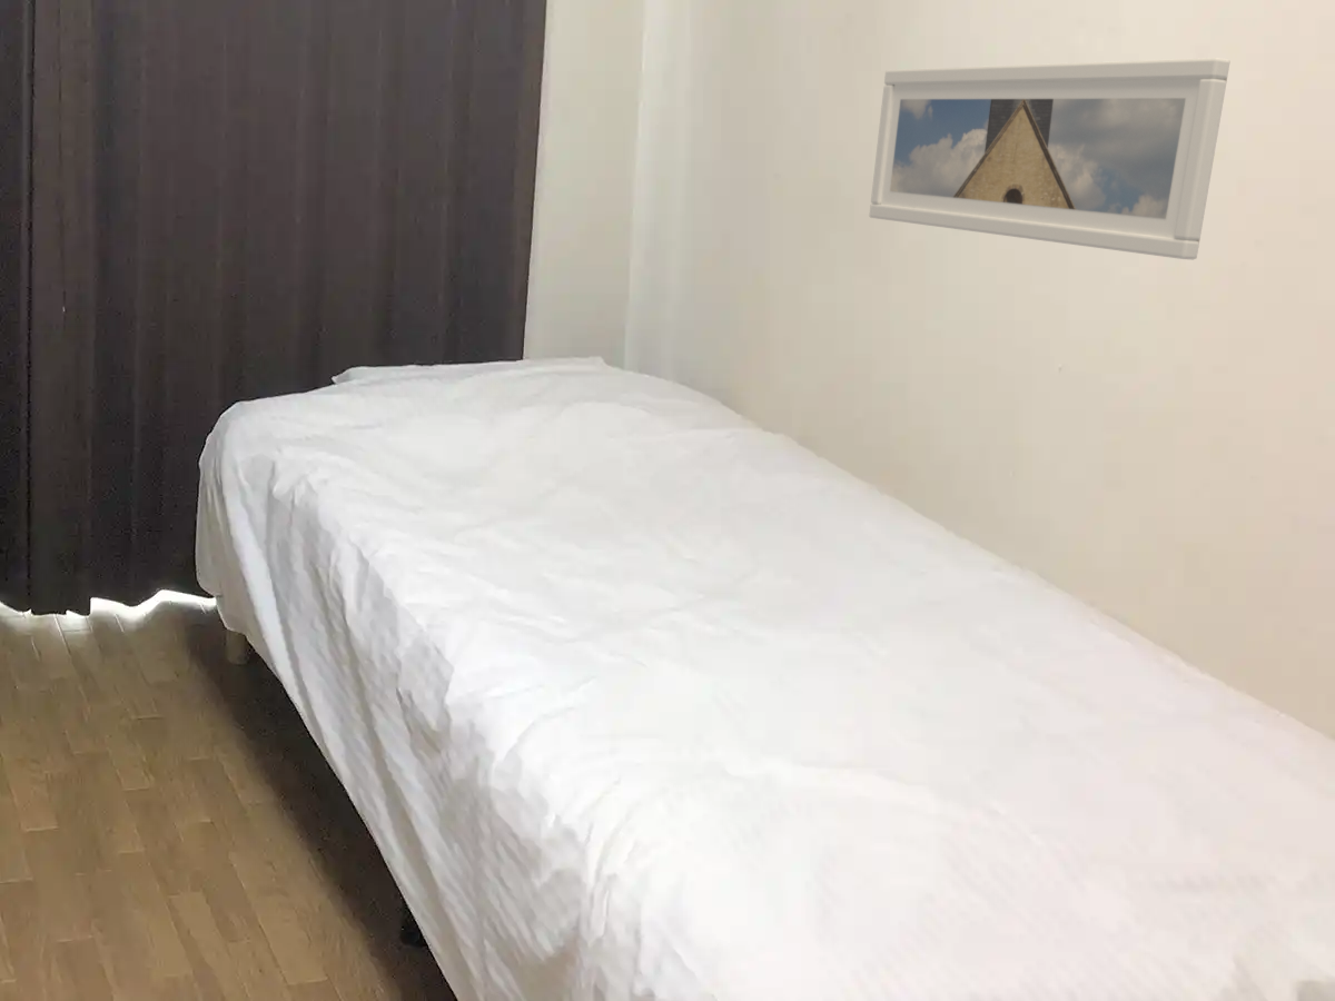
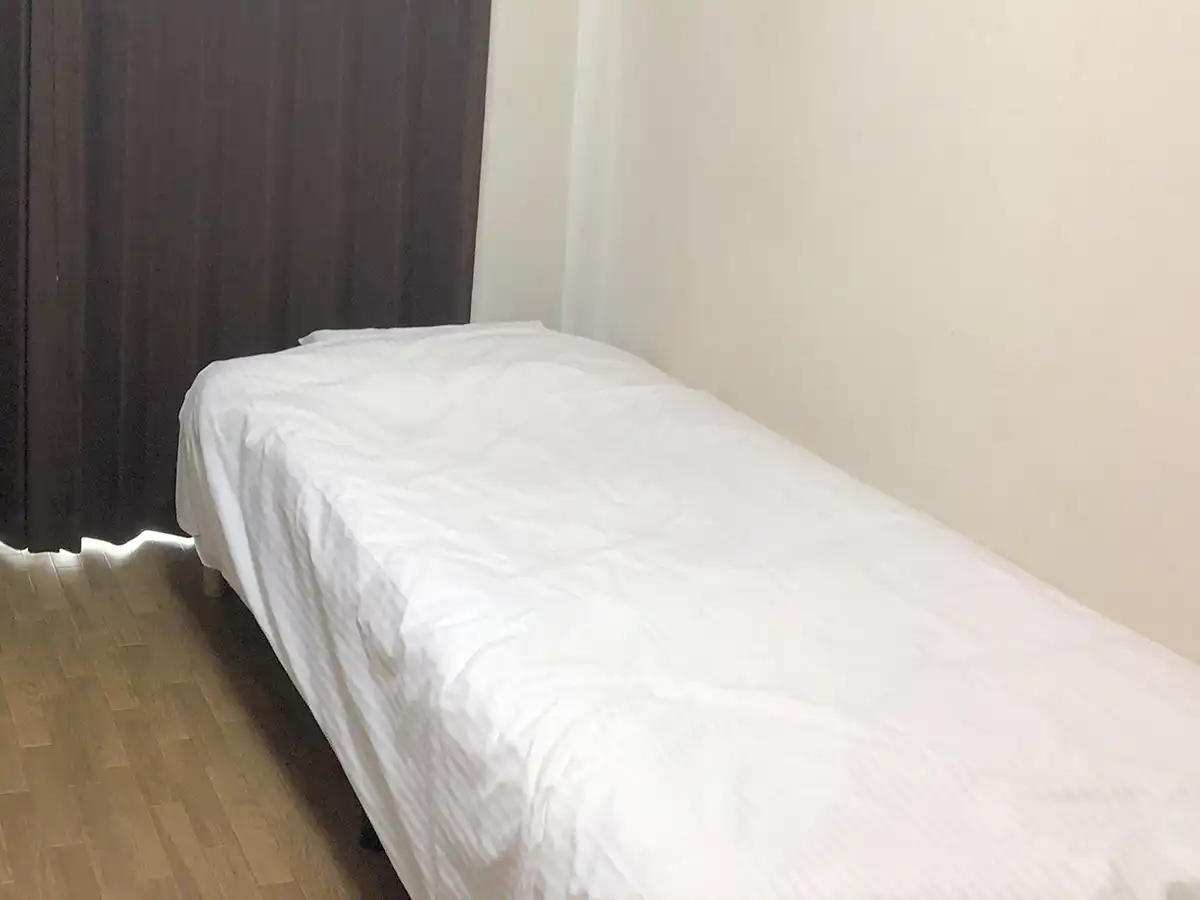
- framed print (1019, 151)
